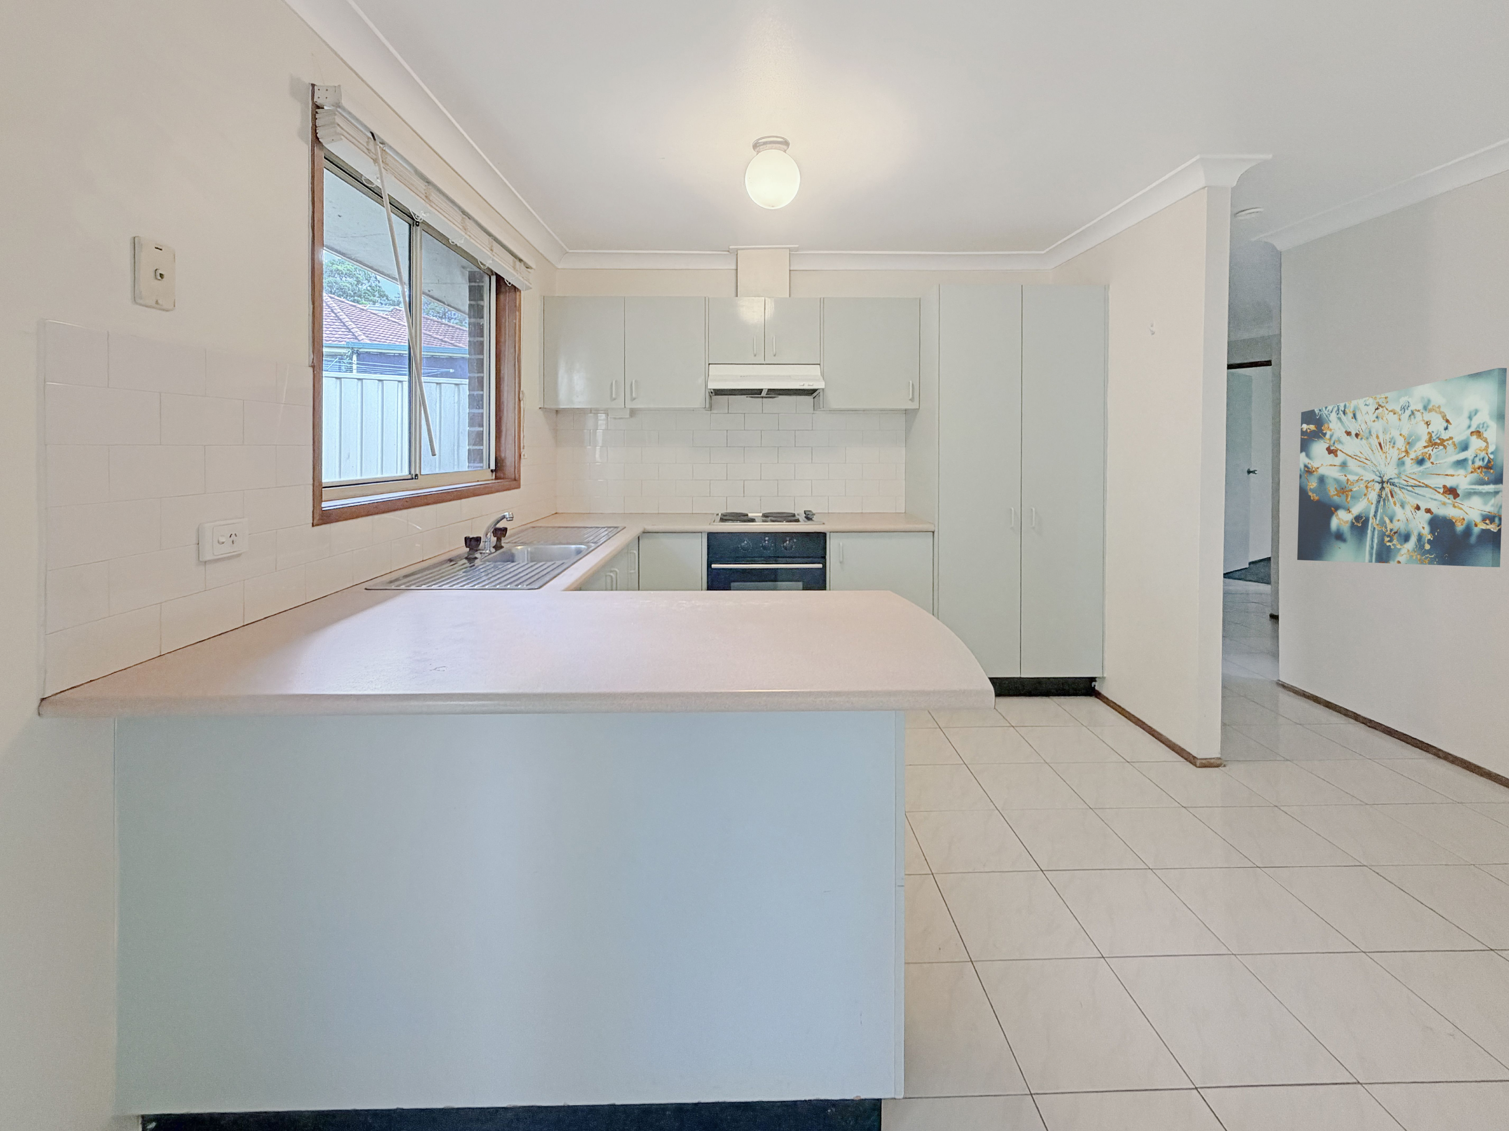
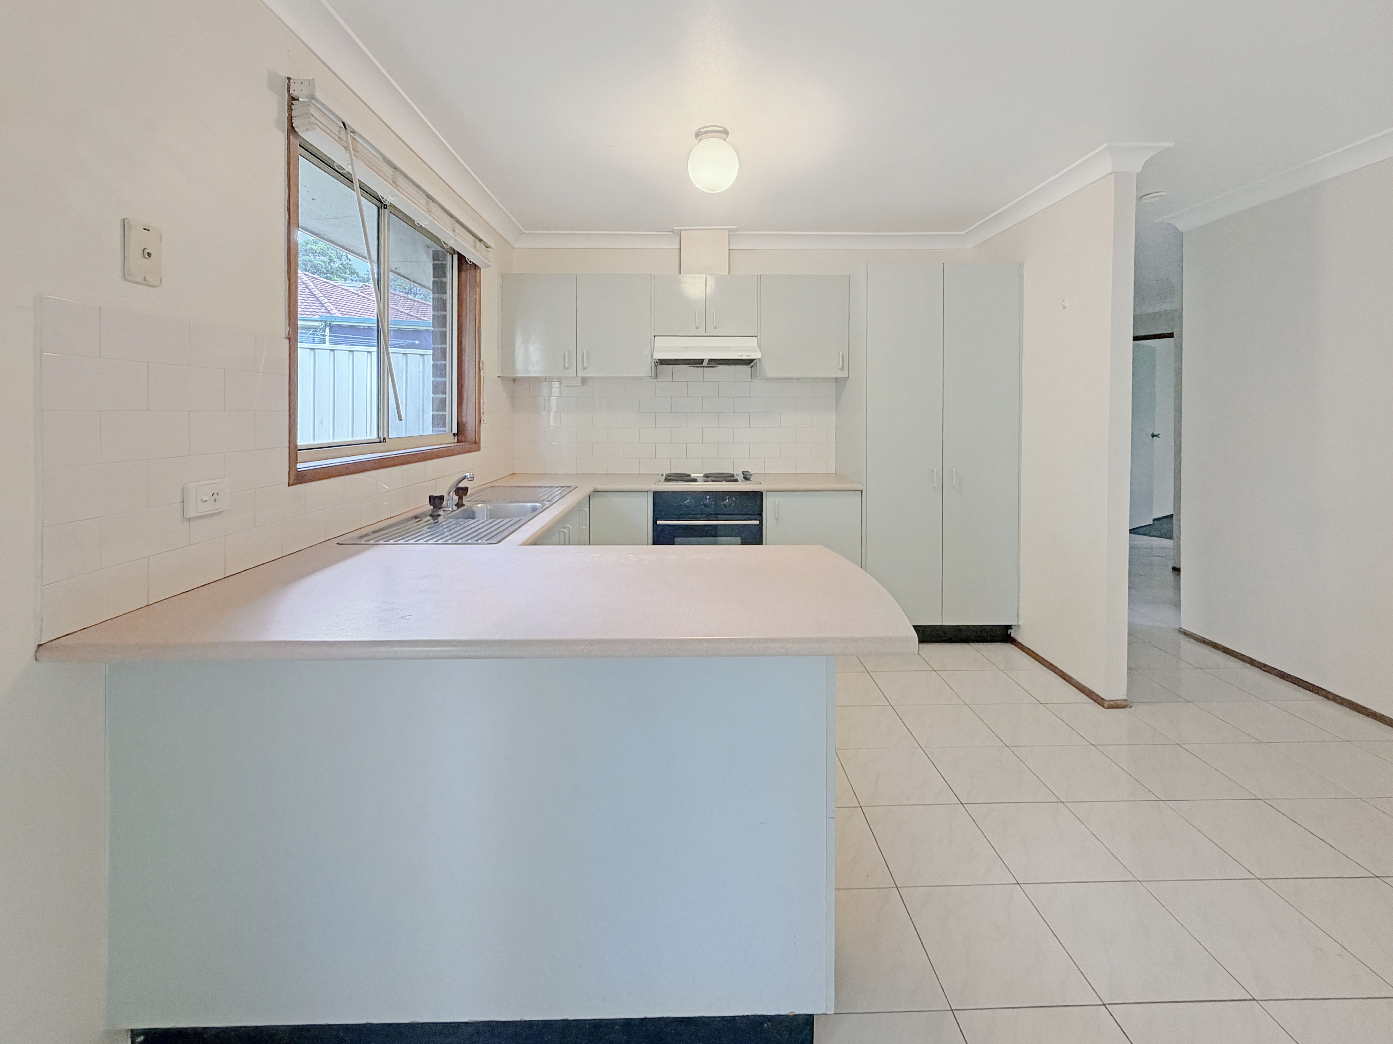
- wall art (1385, 479)
